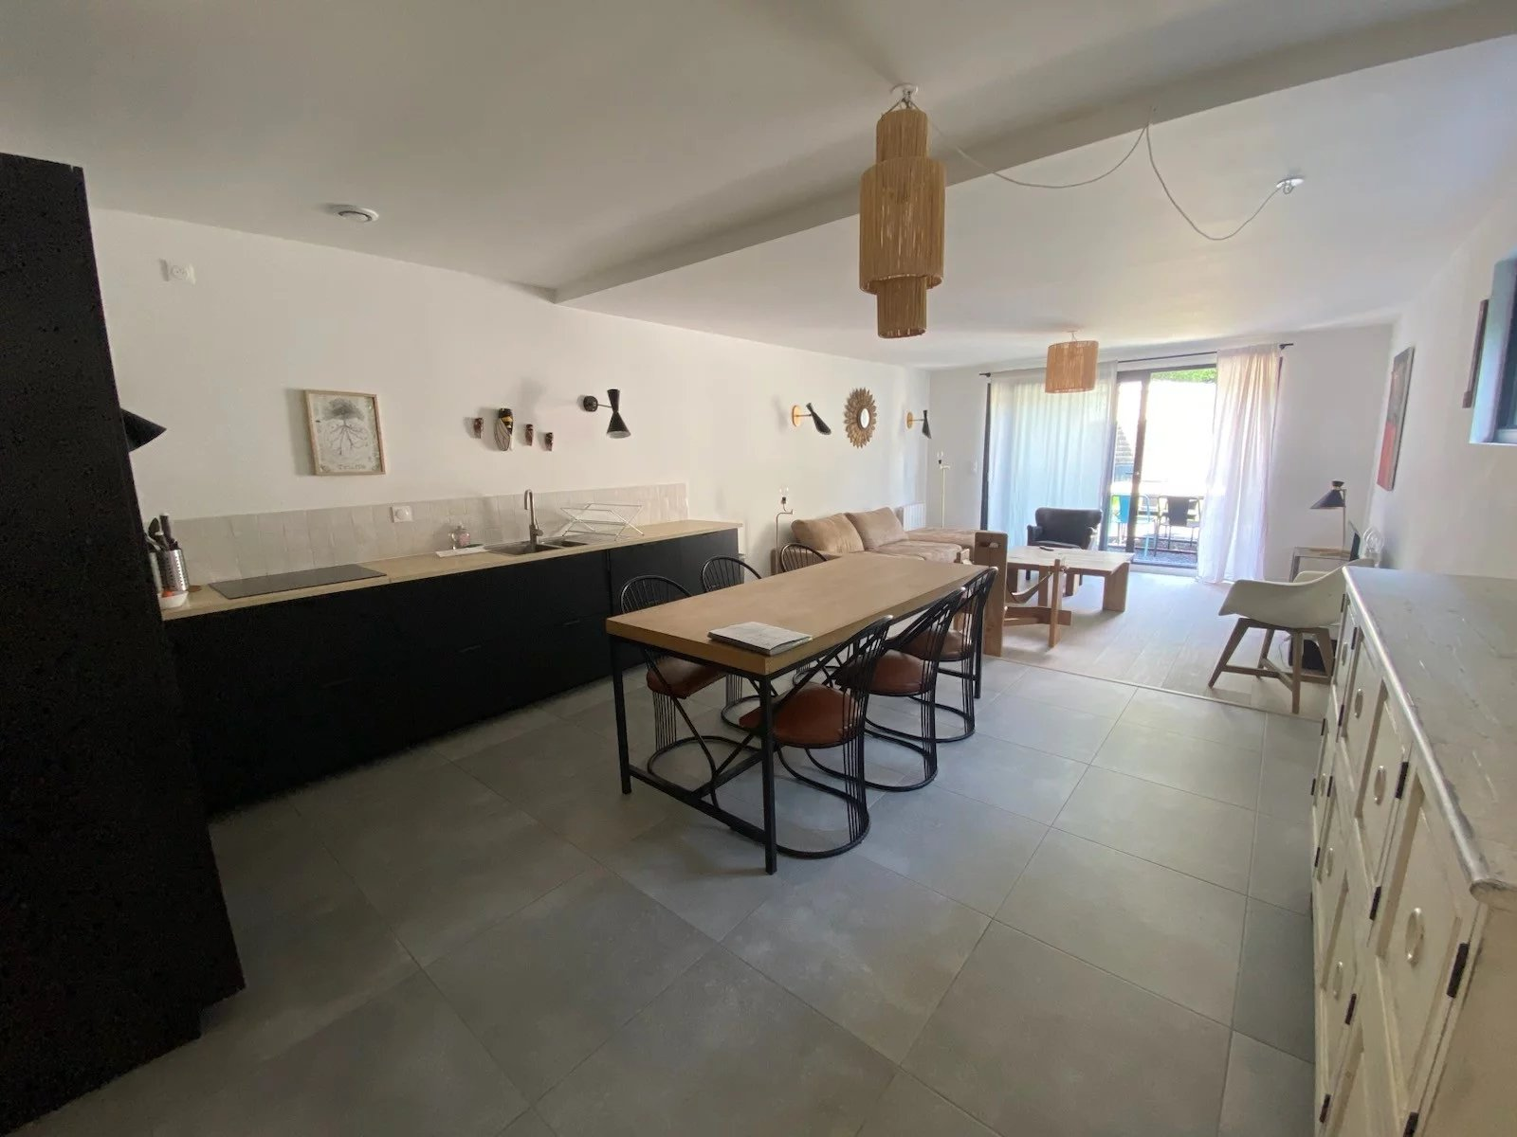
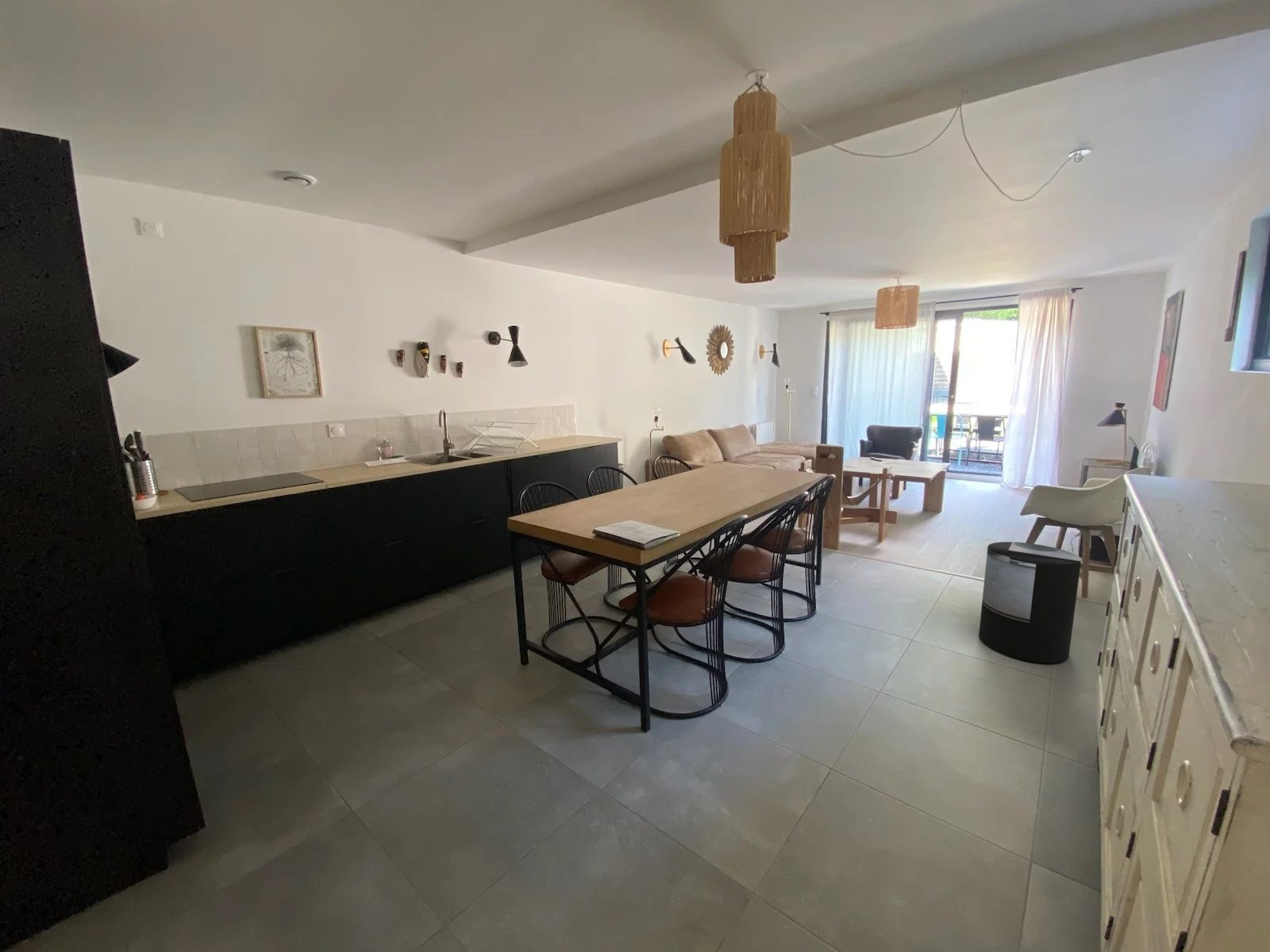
+ trash can (1027, 599)
